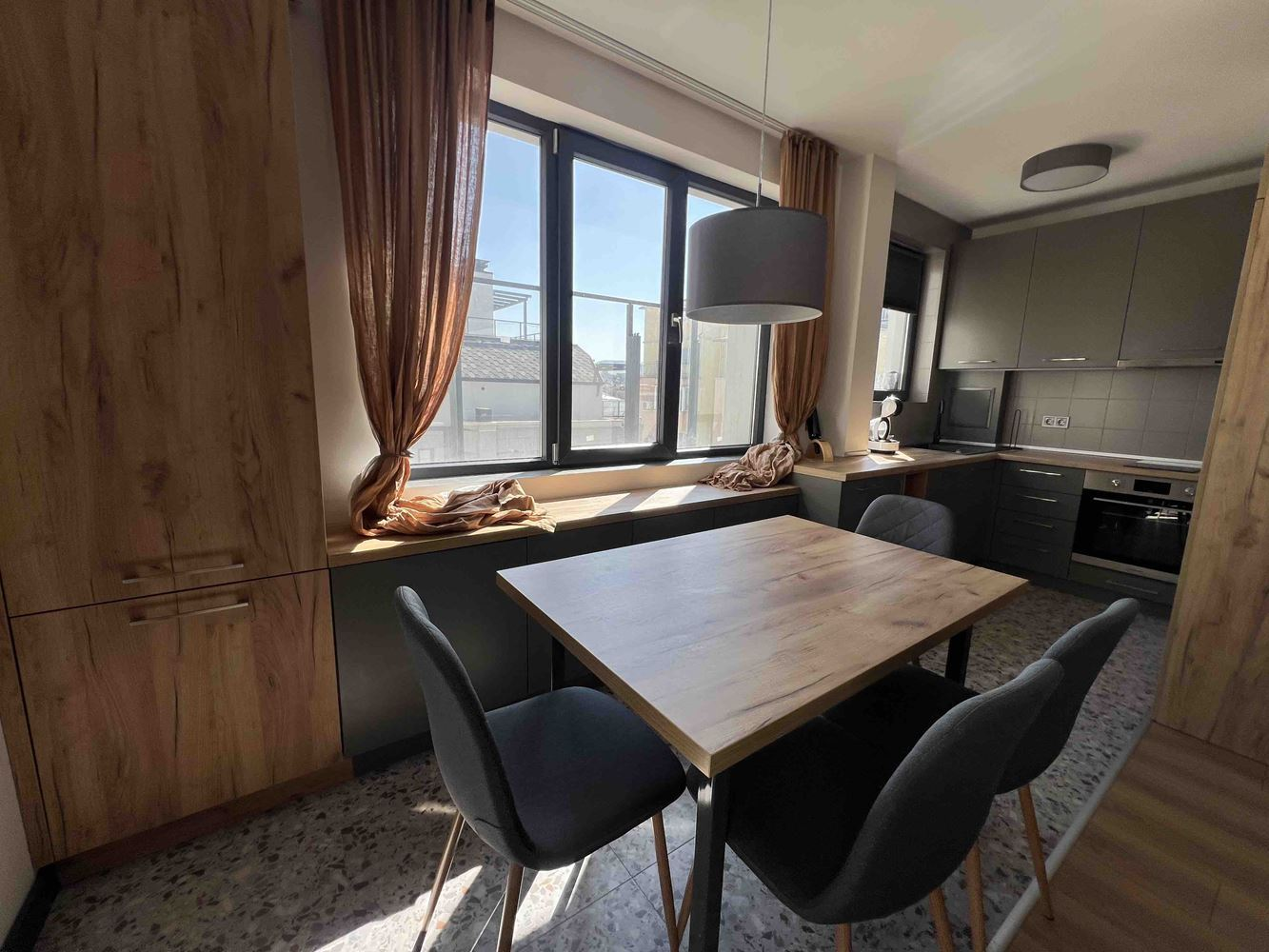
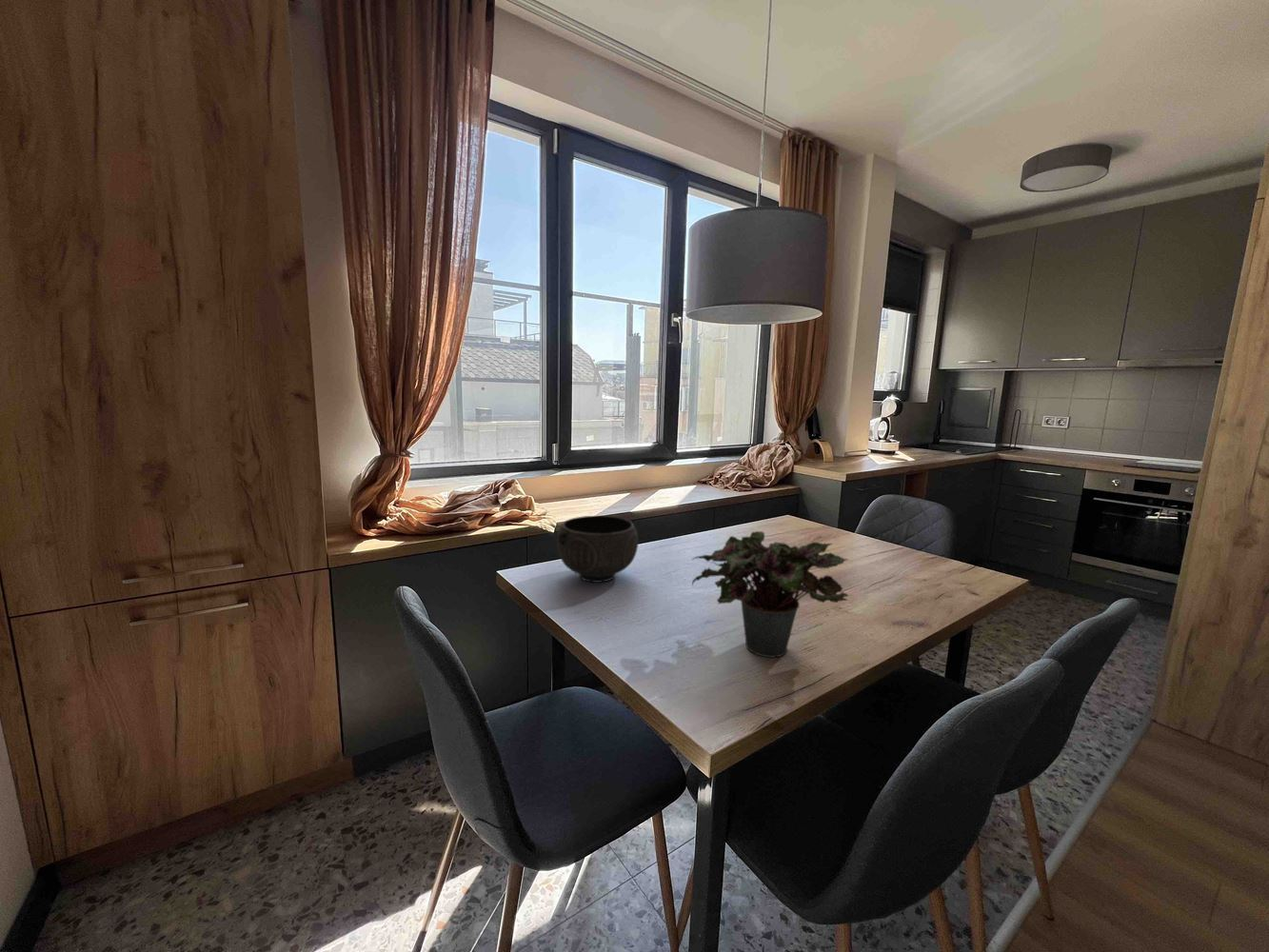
+ potted plant (766, 593)
+ bowl (597, 549)
